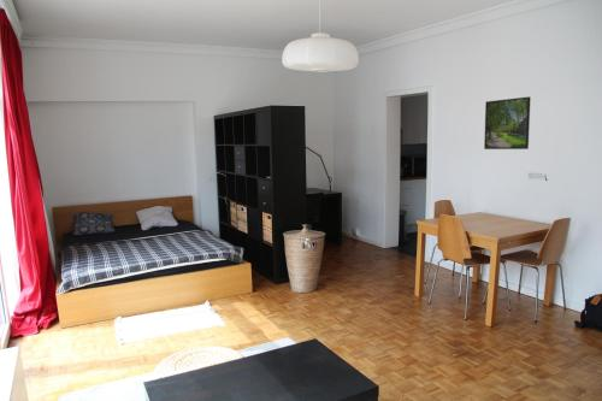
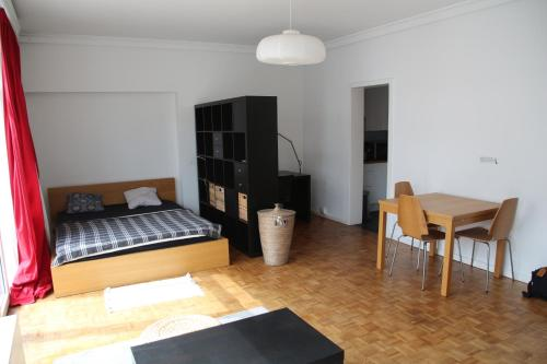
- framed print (506, 124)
